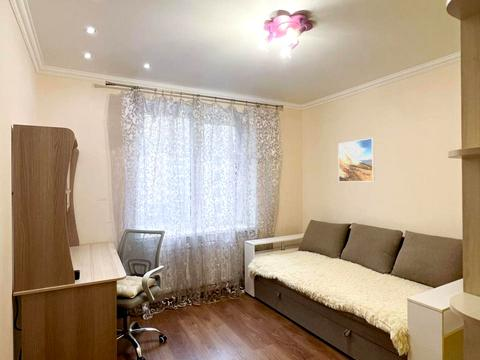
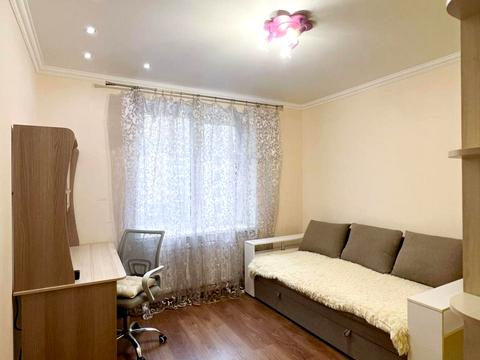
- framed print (355, 161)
